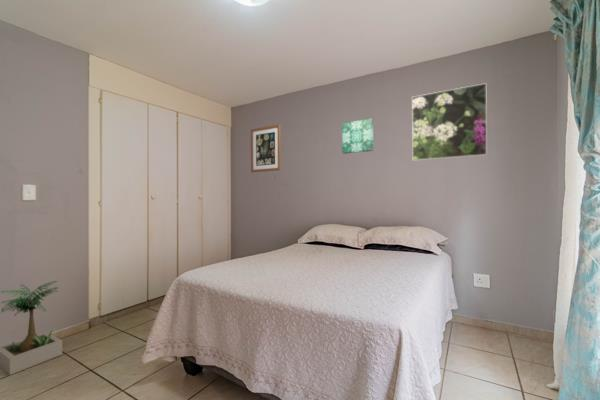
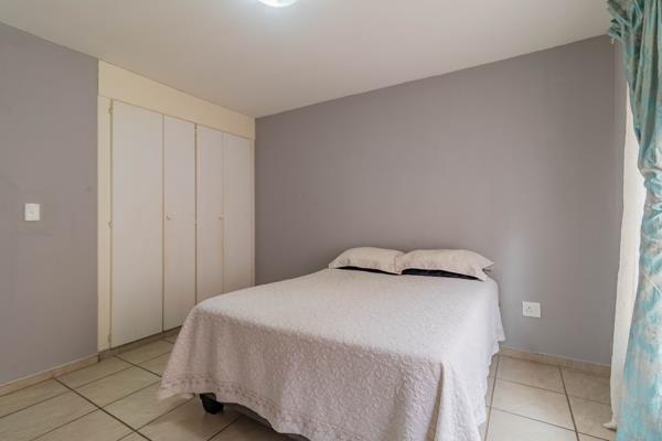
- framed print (447, 124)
- potted plant (33, 320)
- wall art (357, 136)
- wall art (265, 149)
